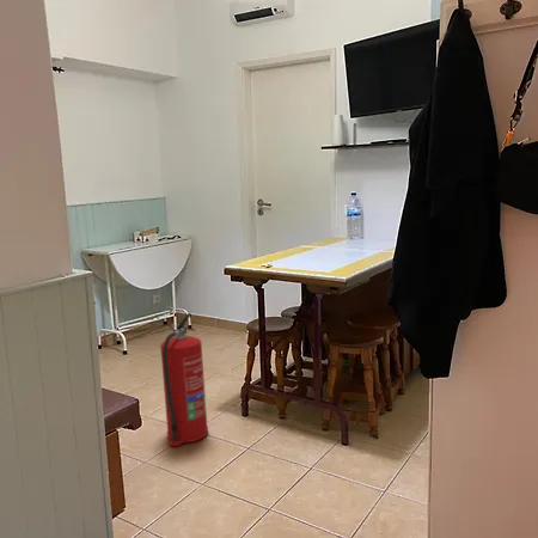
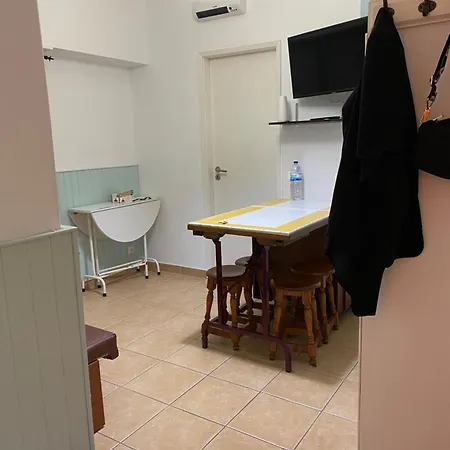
- fire extinguisher (182, 377)
